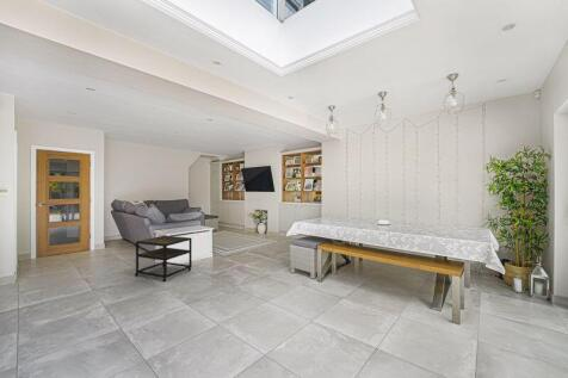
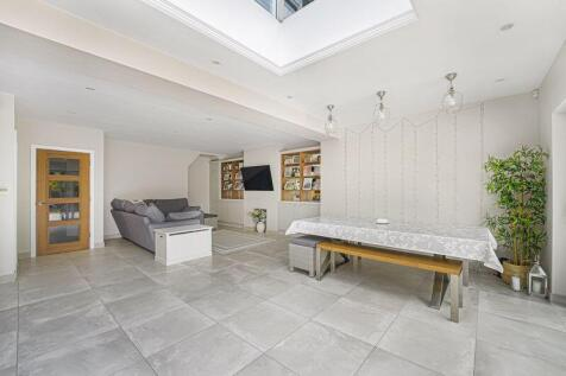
- side table (163, 255)
